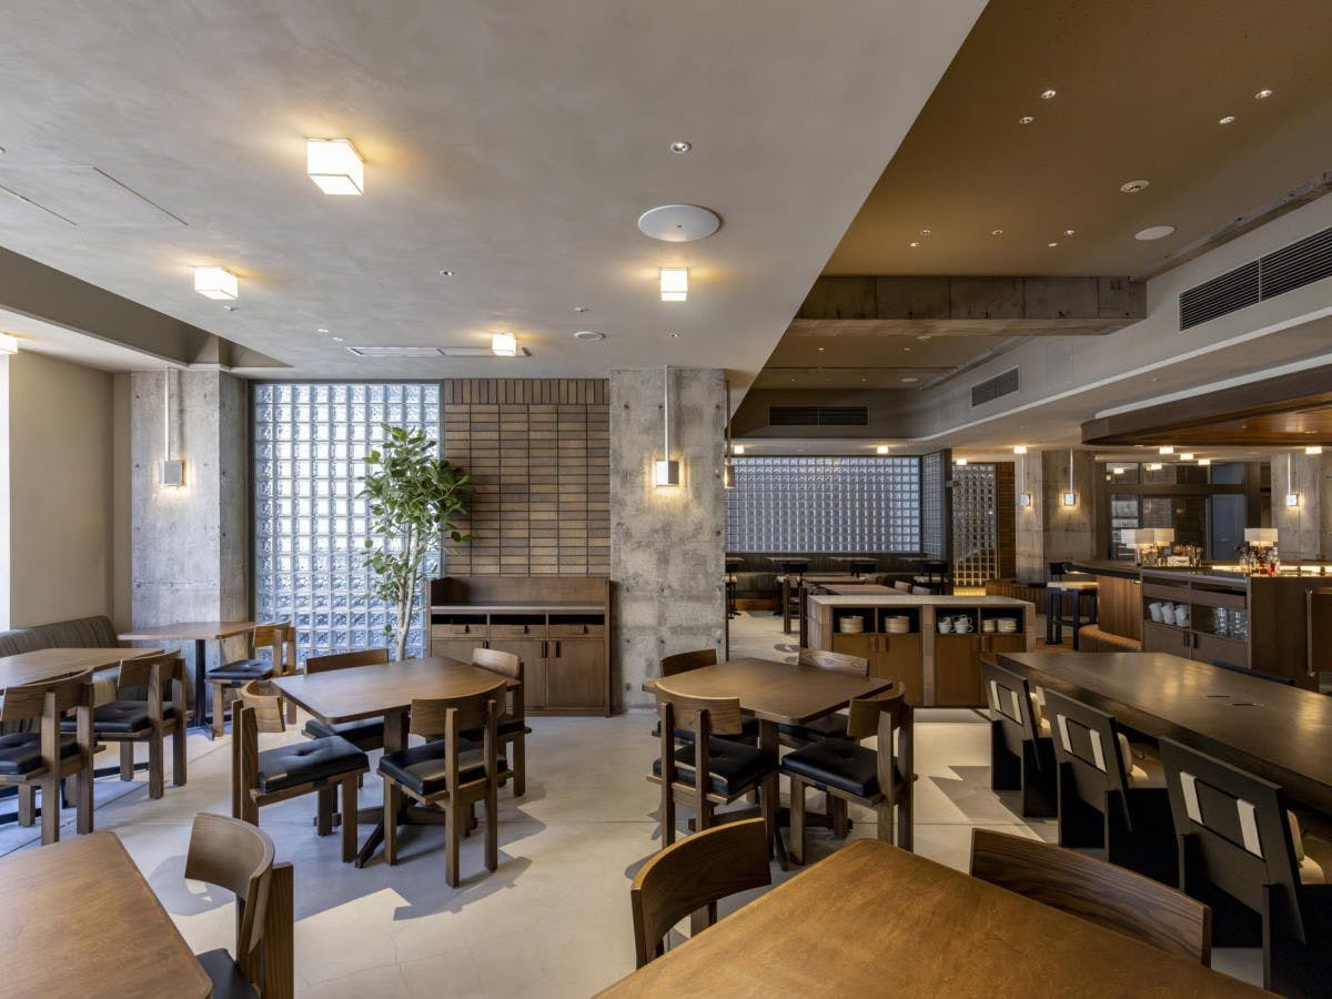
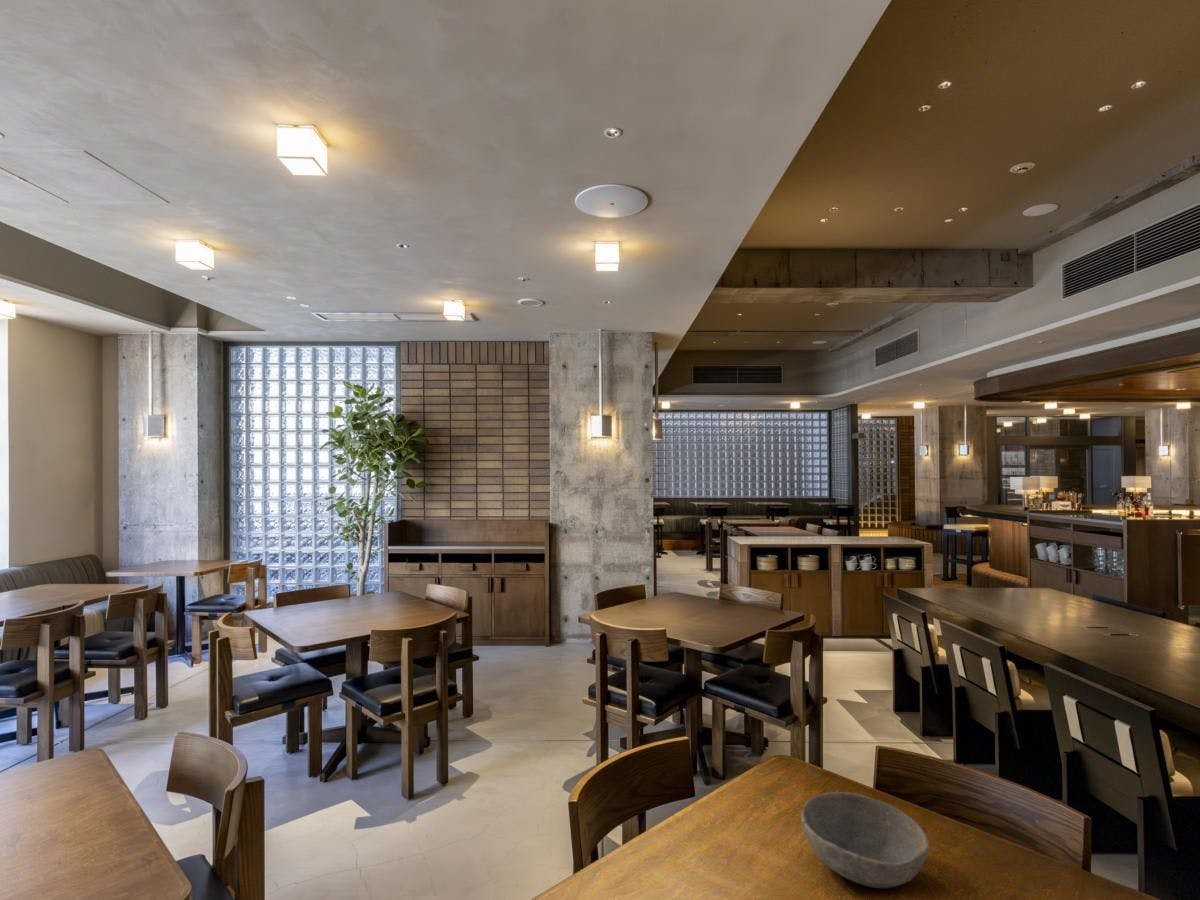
+ bowl (861, 844)
